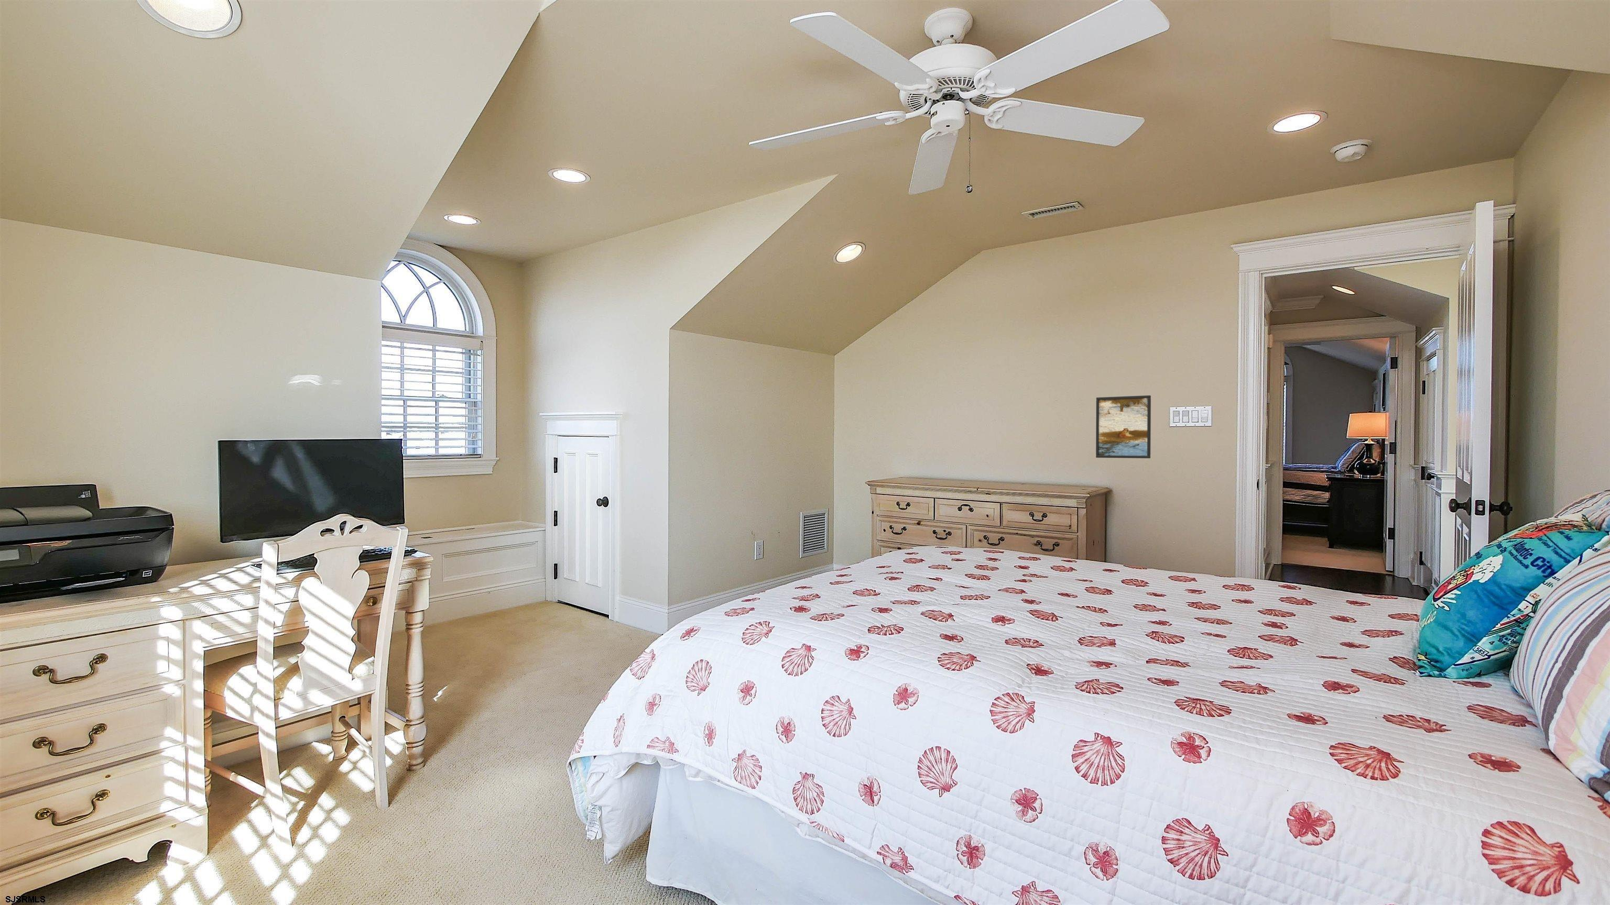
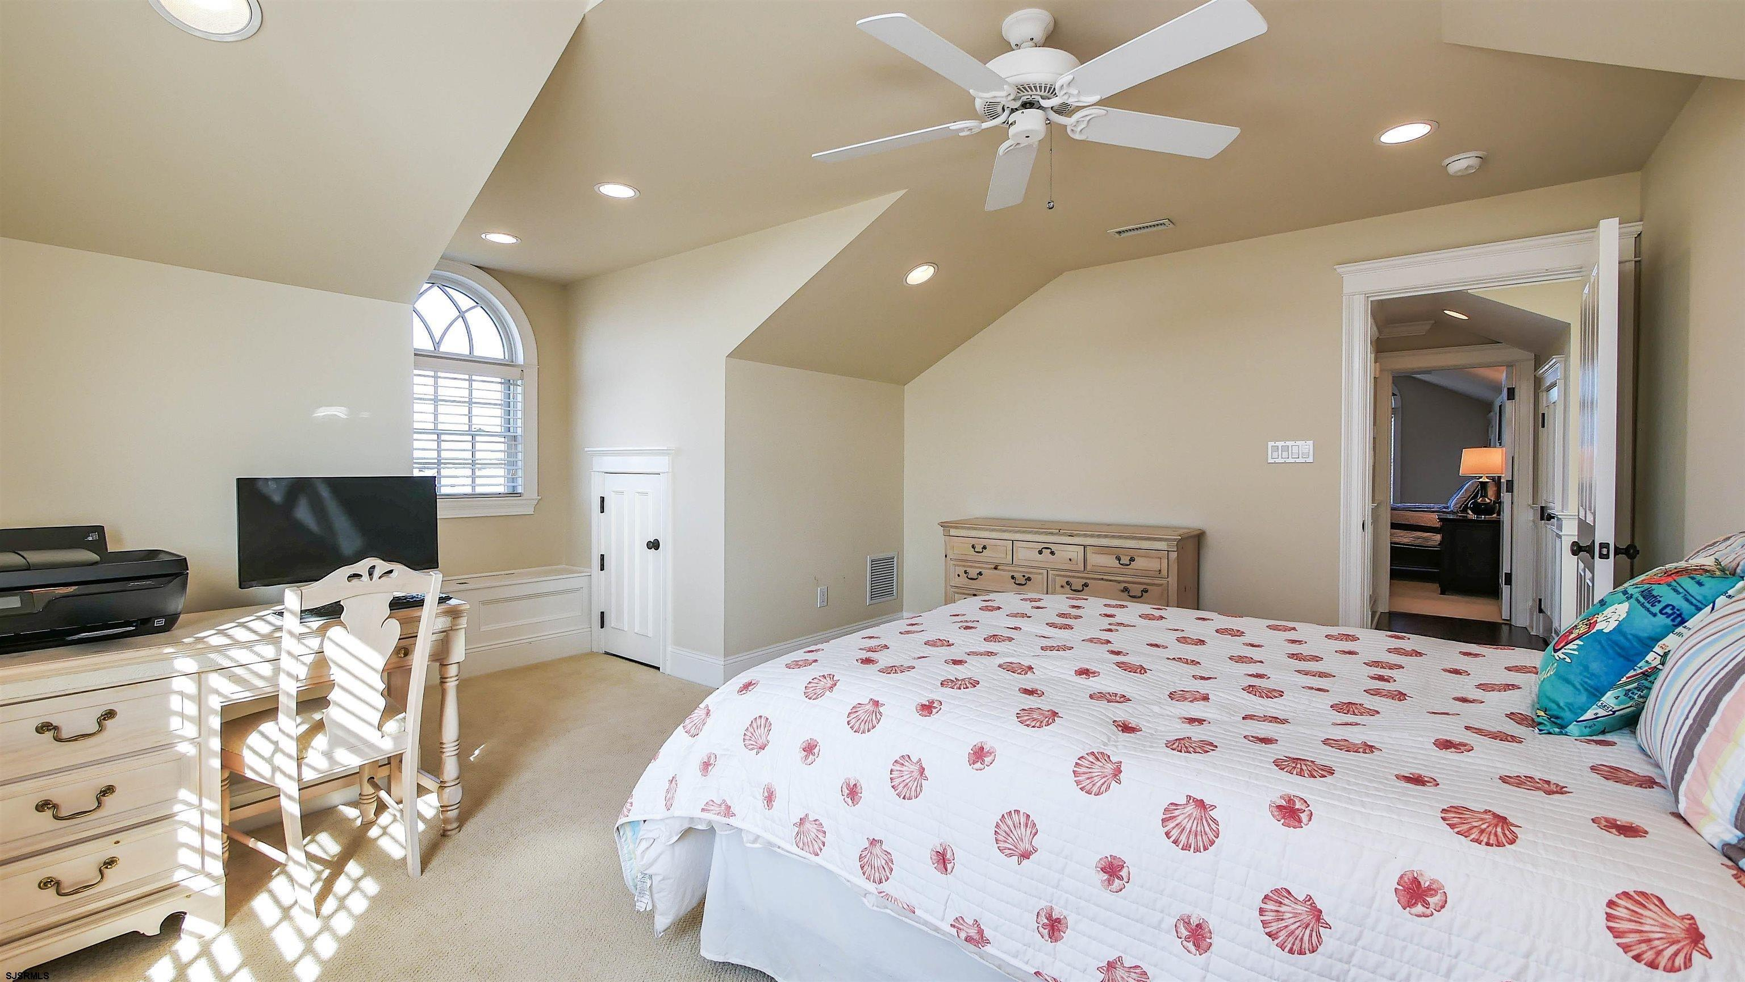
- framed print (1122, 427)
